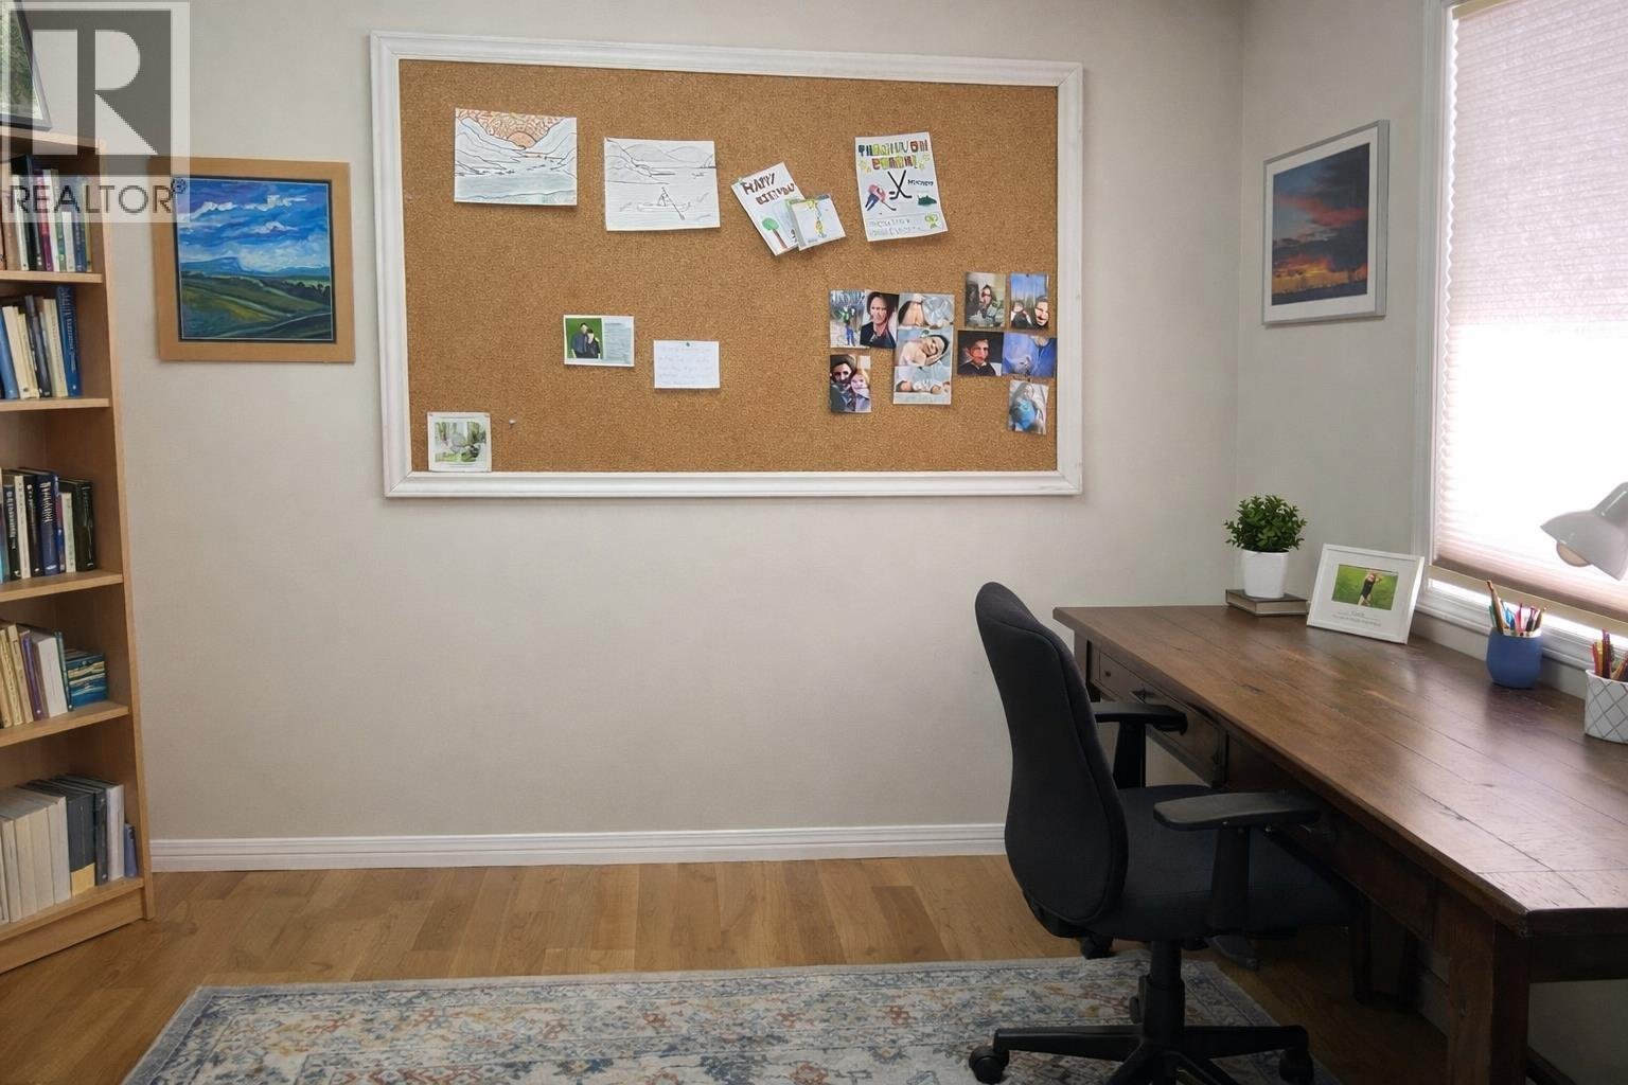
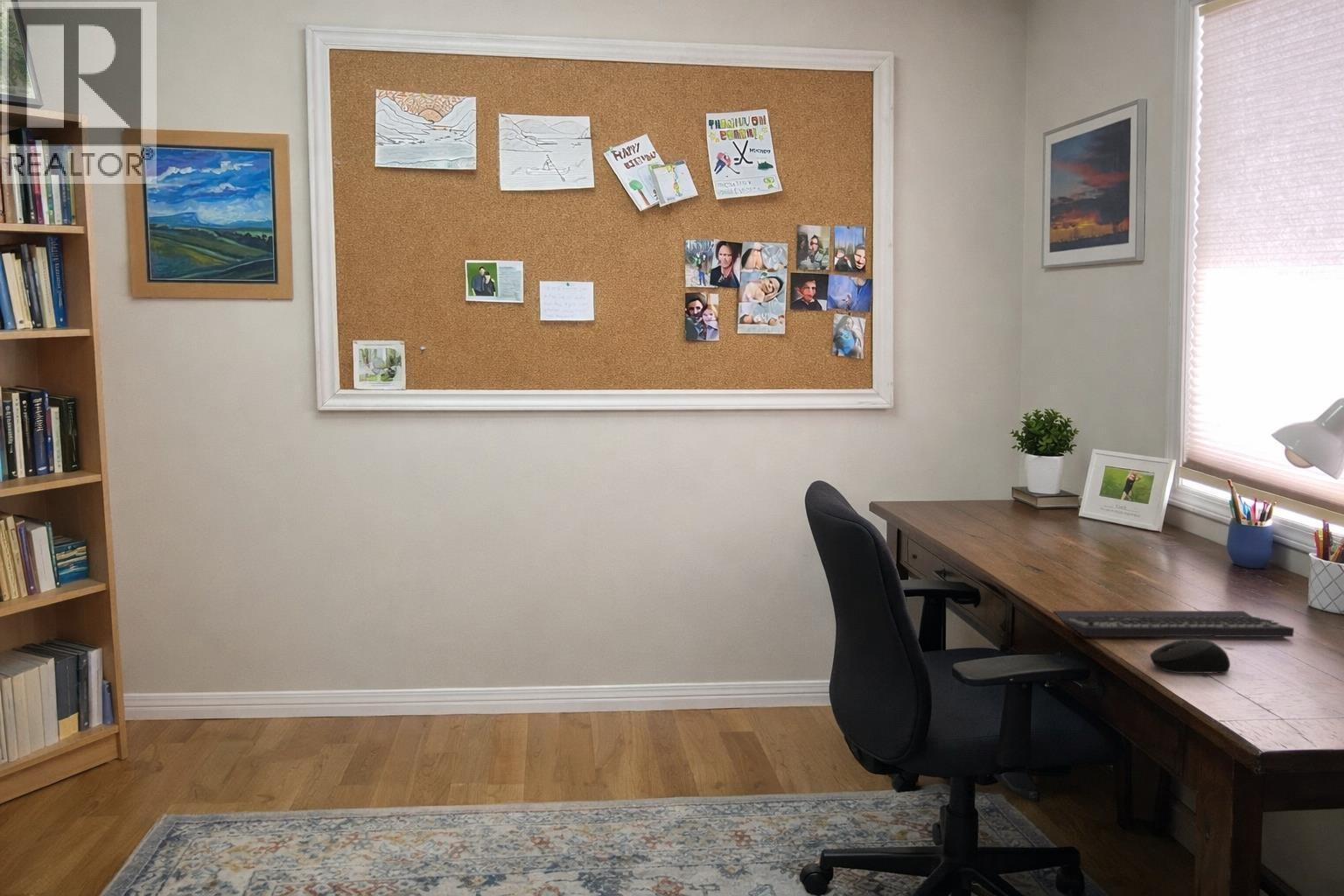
+ keyboard (1167, 619)
+ computer mouse (1190, 654)
